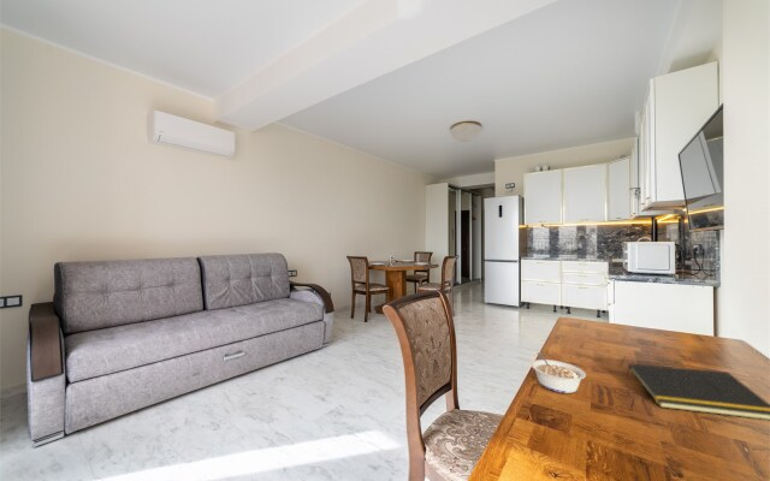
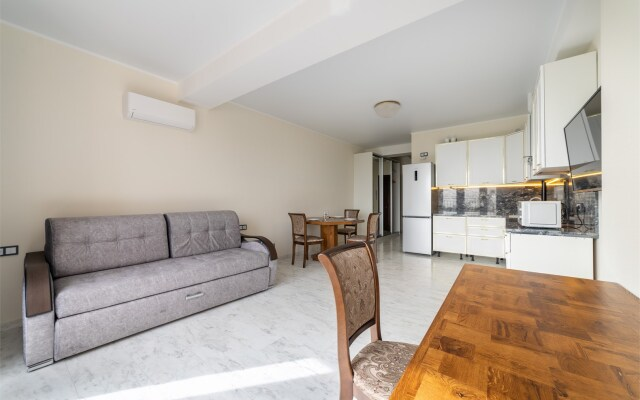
- notepad (695, 388)
- legume (555, 374)
